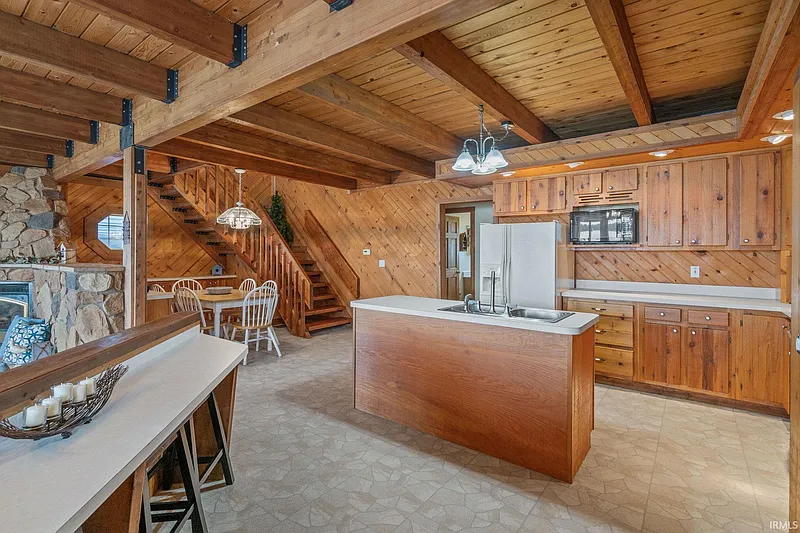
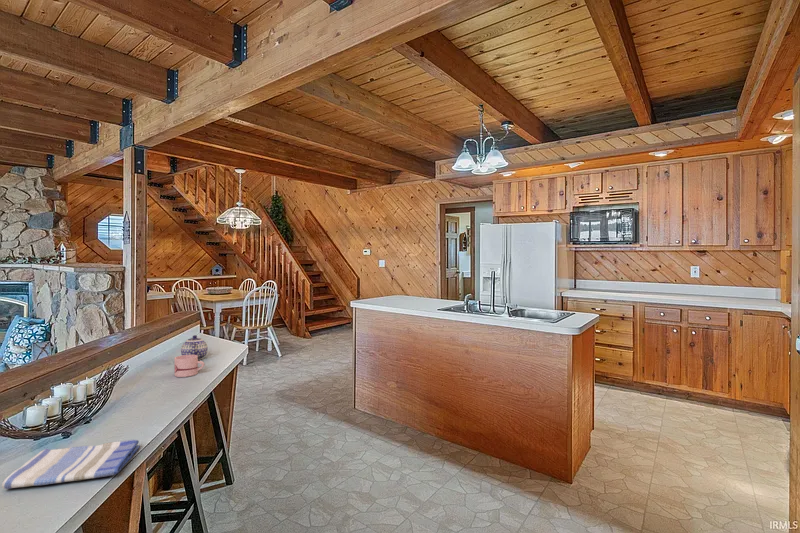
+ dish towel (77, 461)
+ teapot (194, 347)
+ mug (189, 365)
